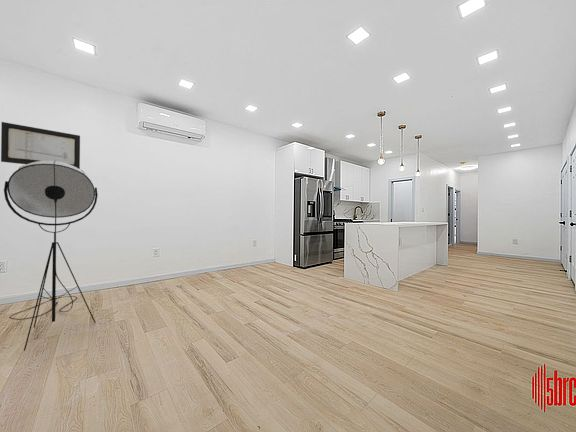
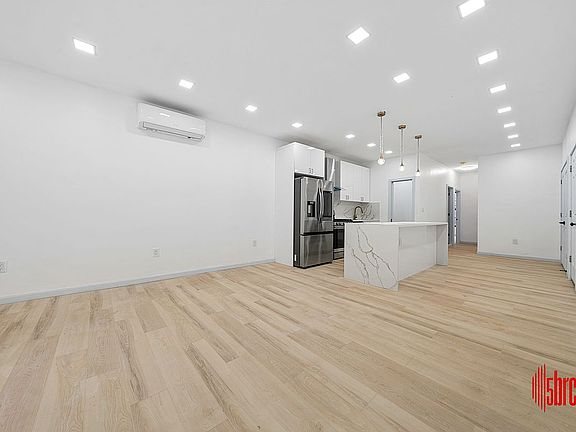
- floor lamp (53, 242)
- wall art (43, 147)
